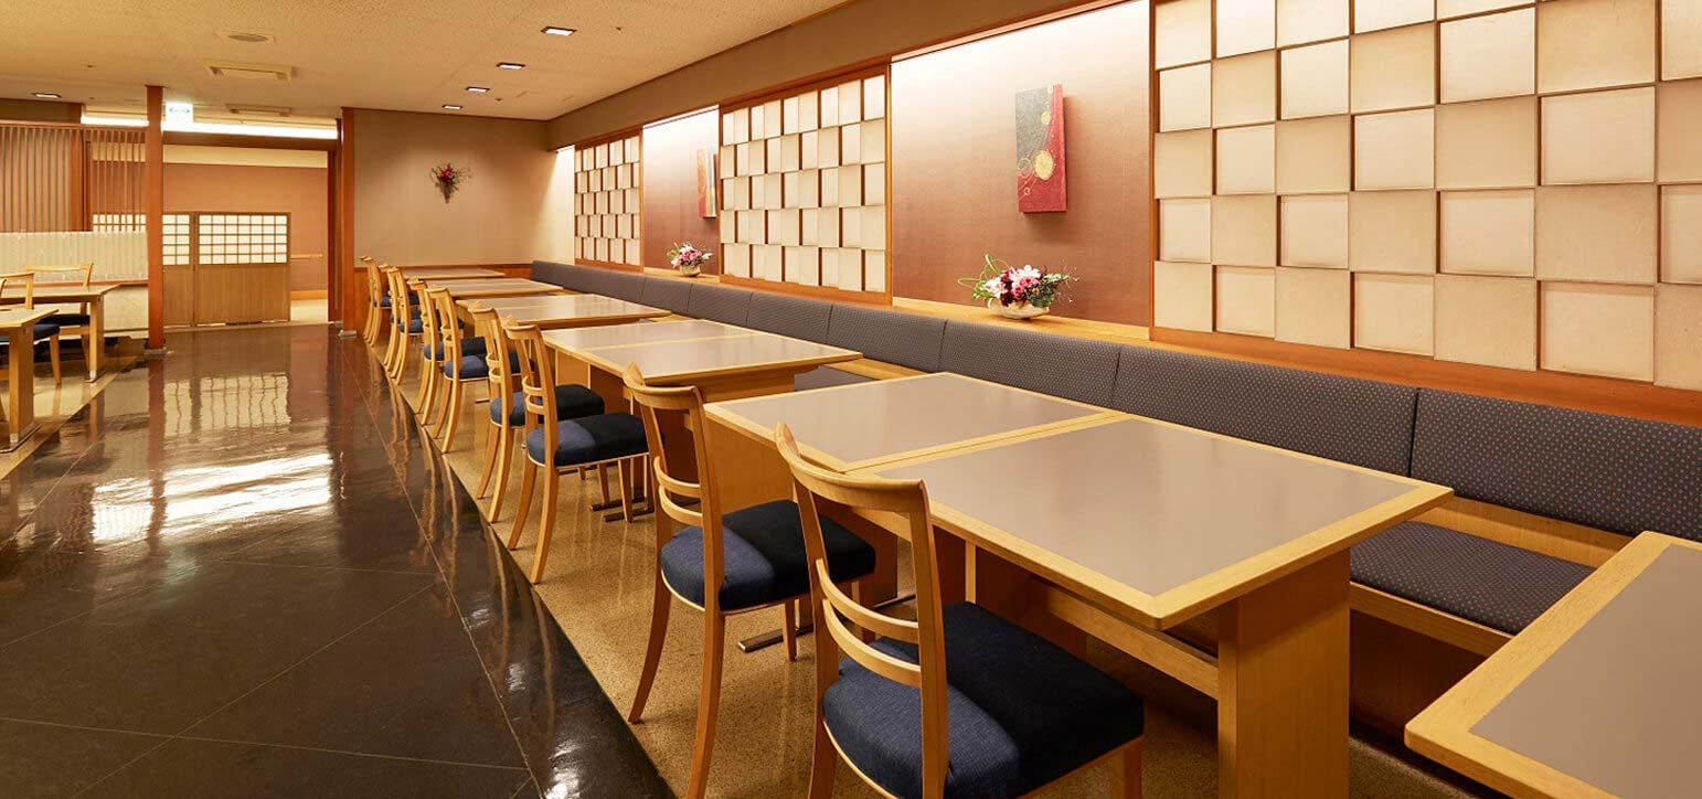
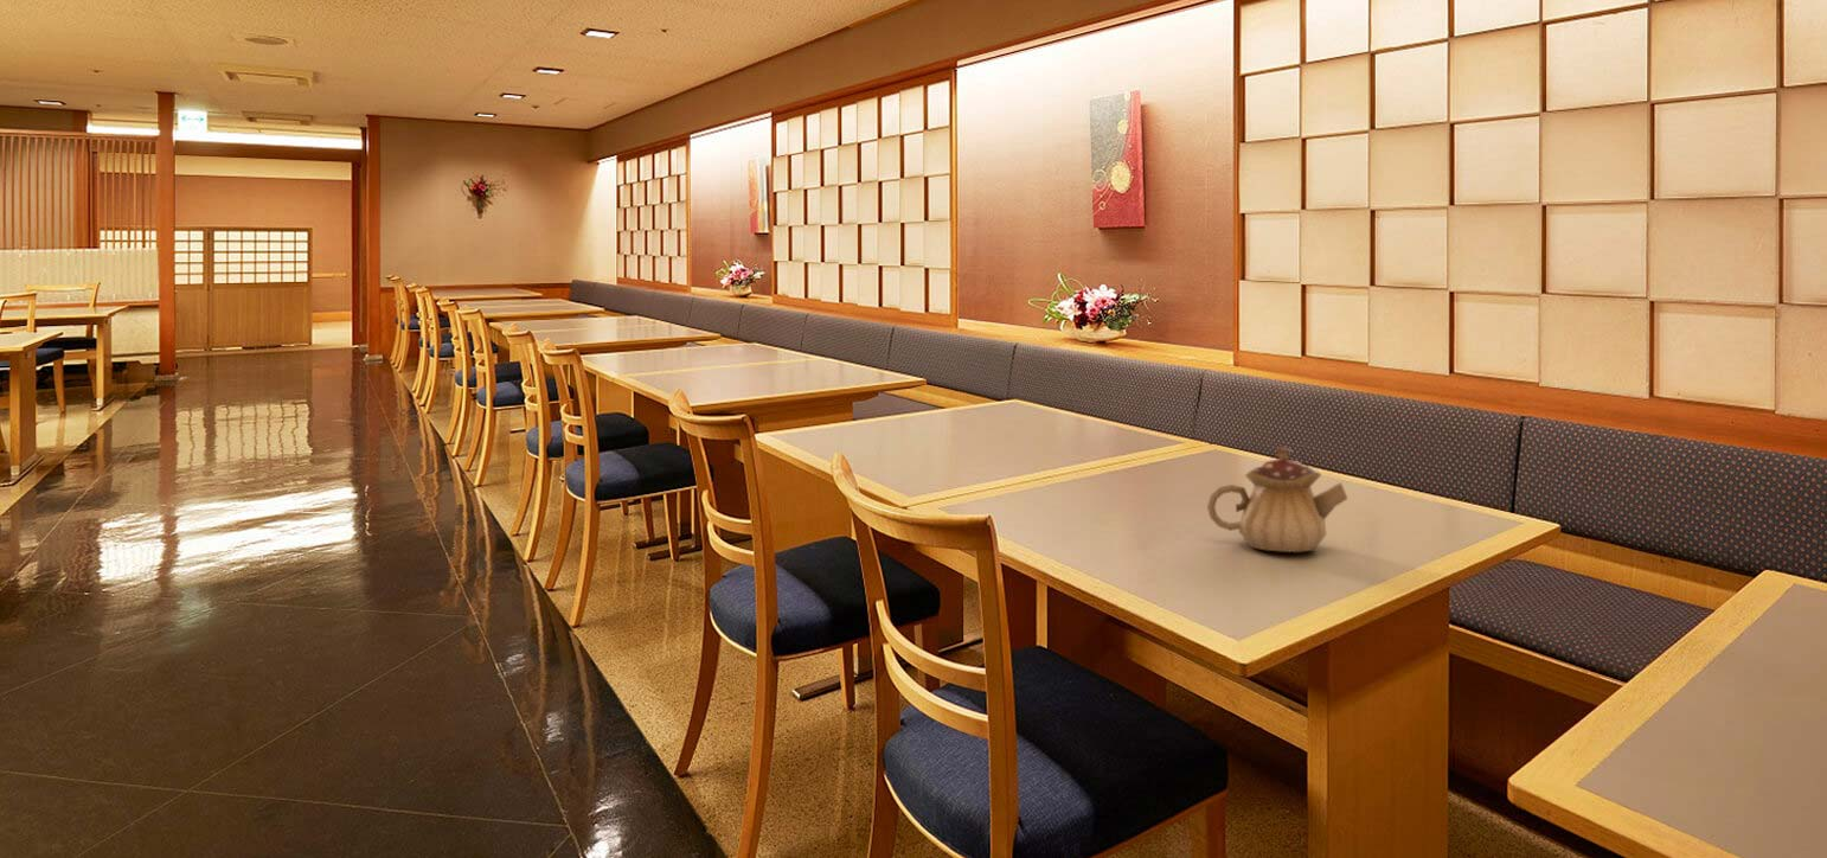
+ teapot (1276, 495)
